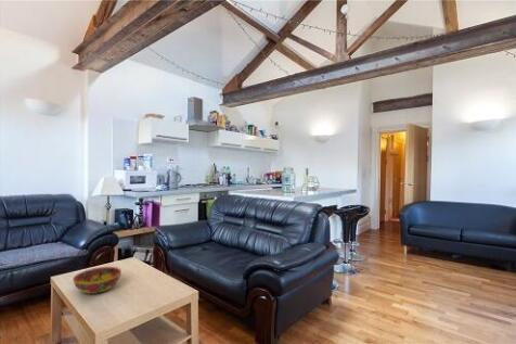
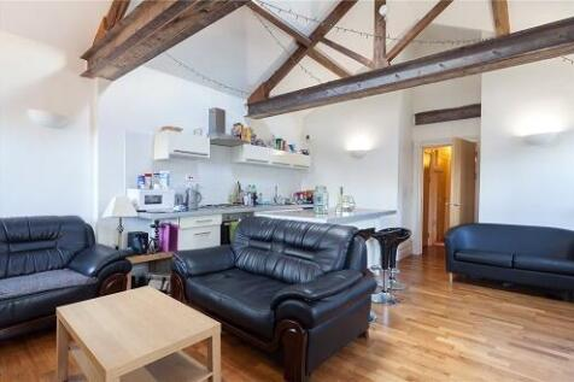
- bowl (98, 281)
